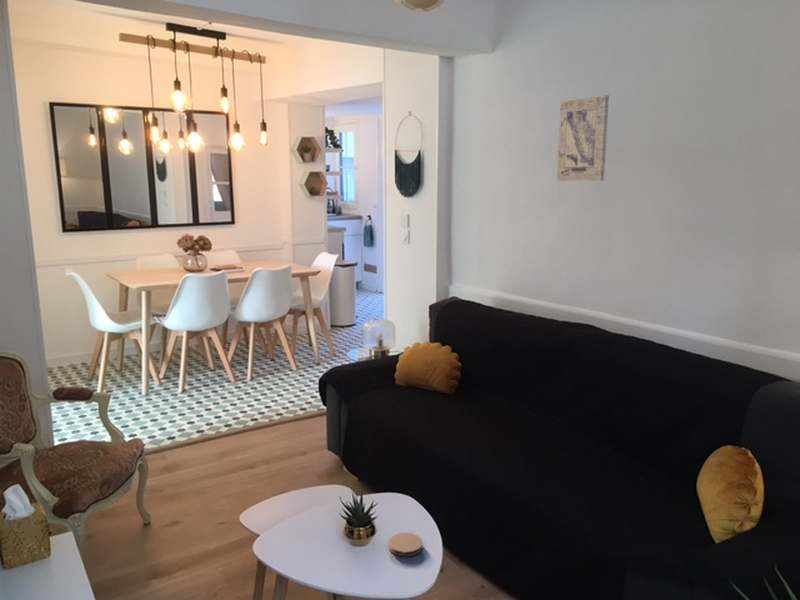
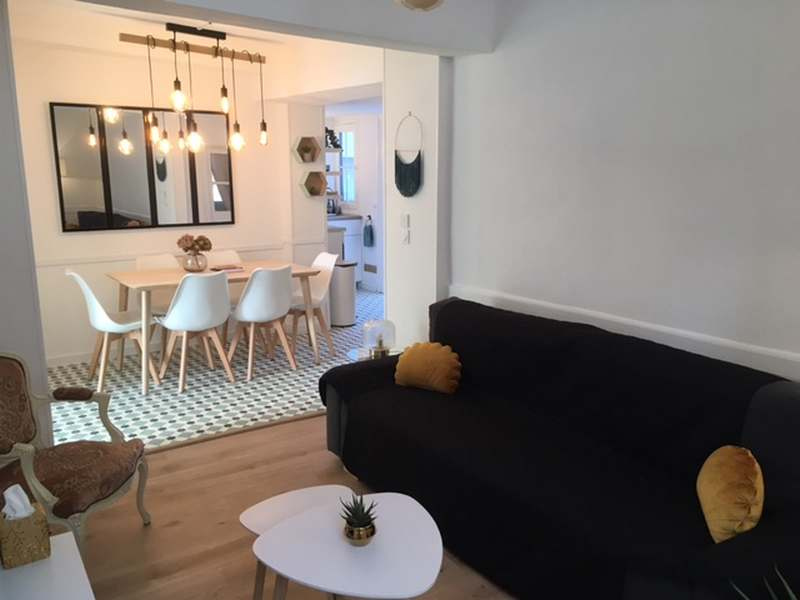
- wall art (581, 139)
- coaster (405, 544)
